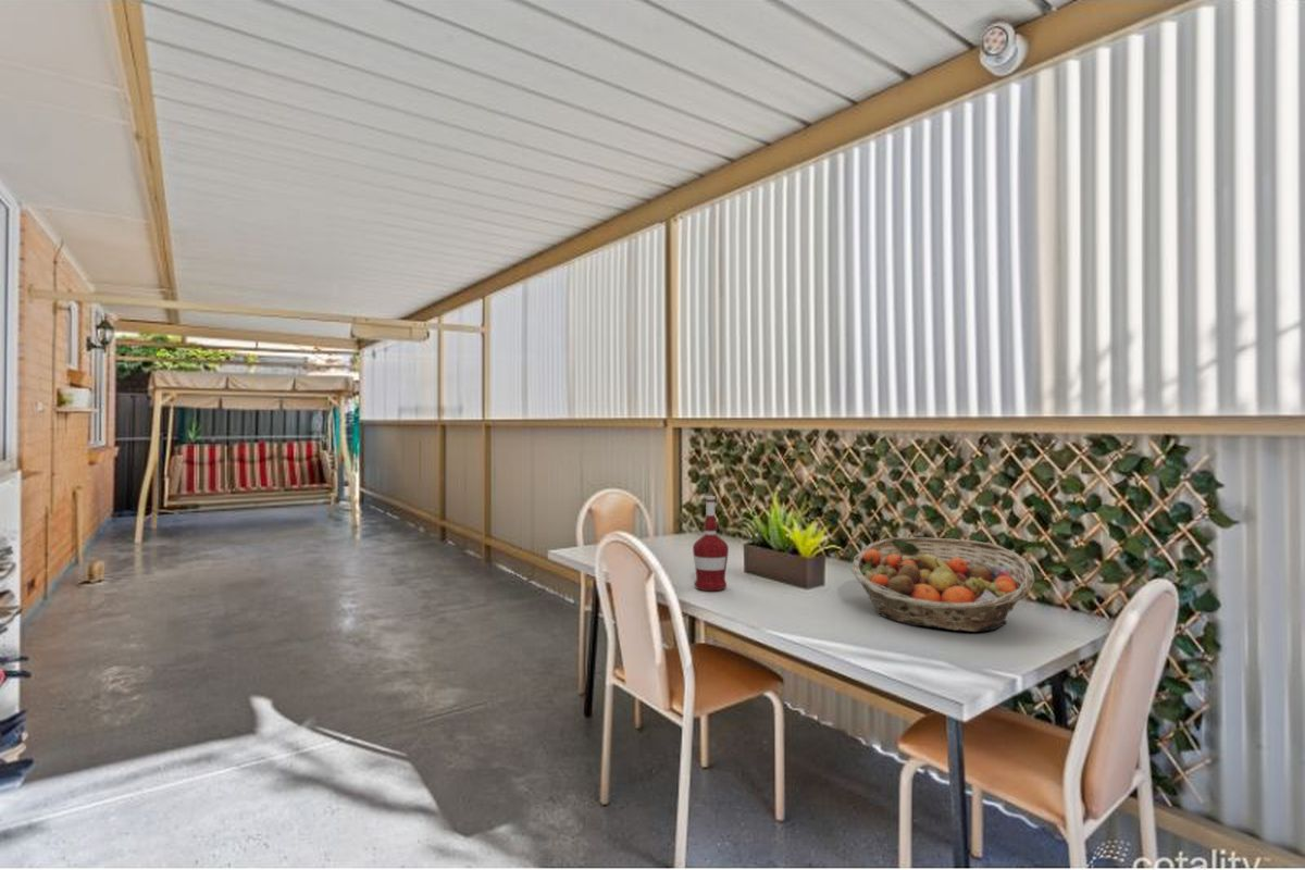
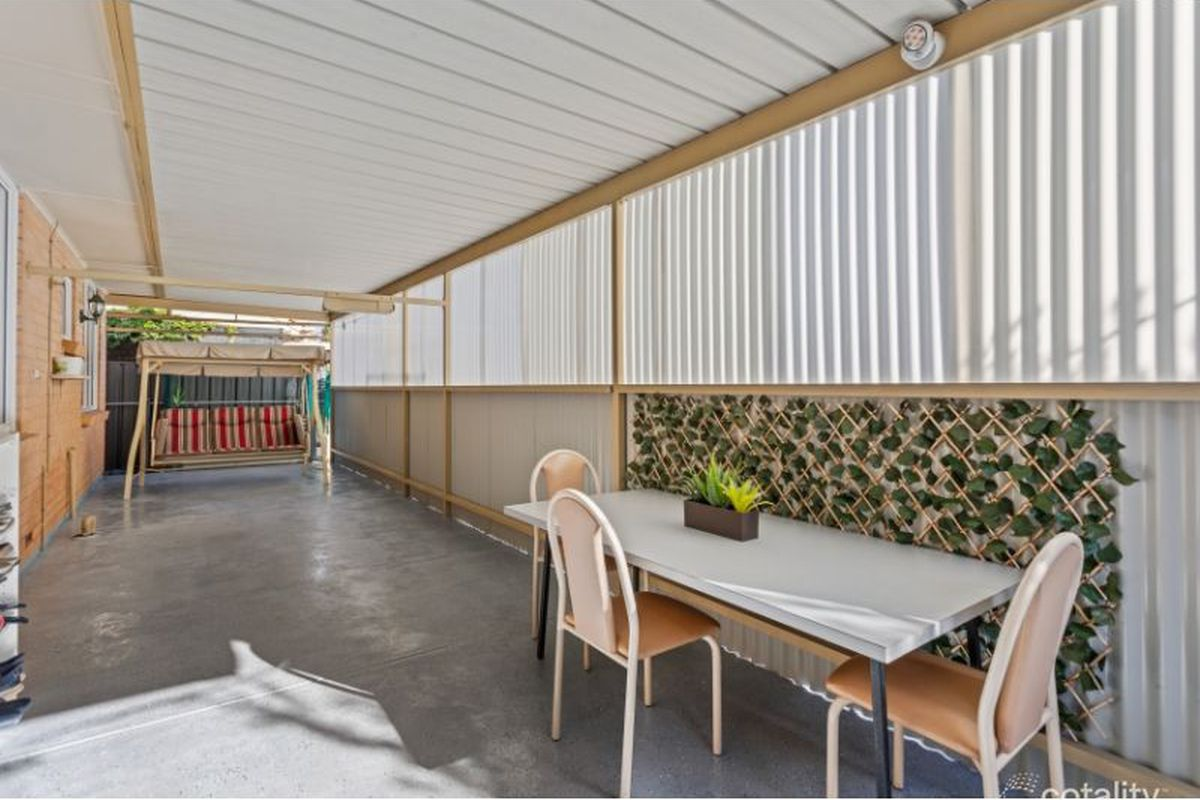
- alcohol (710, 542)
- fruit basket (937, 580)
